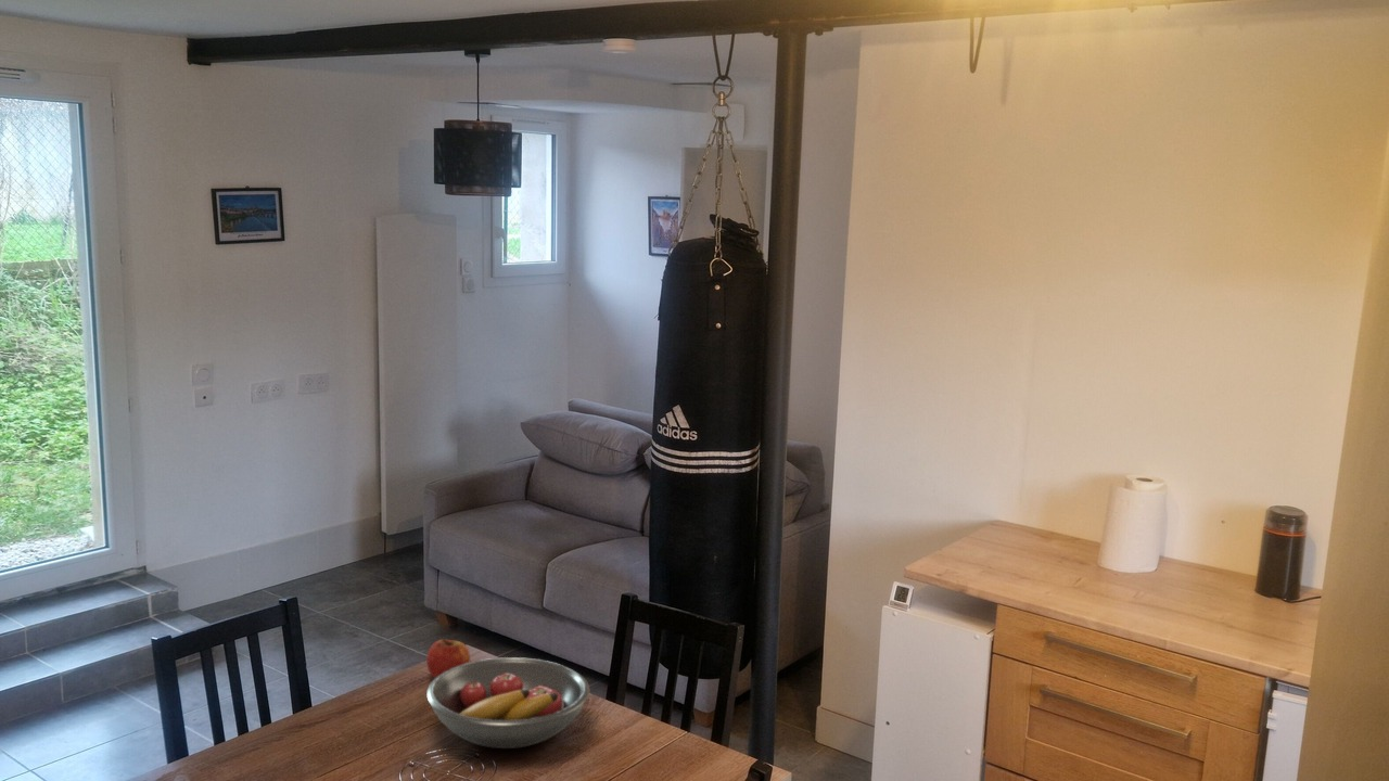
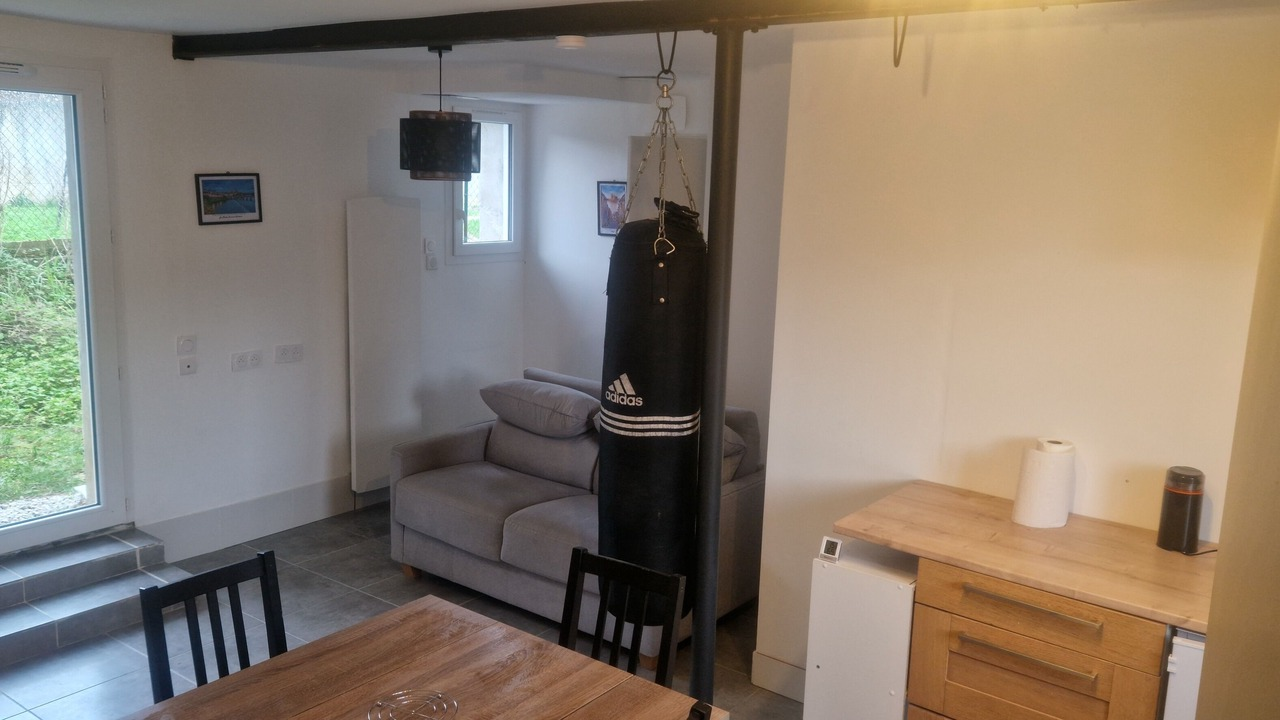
- fruit bowl (508, 703)
- apple (448, 657)
